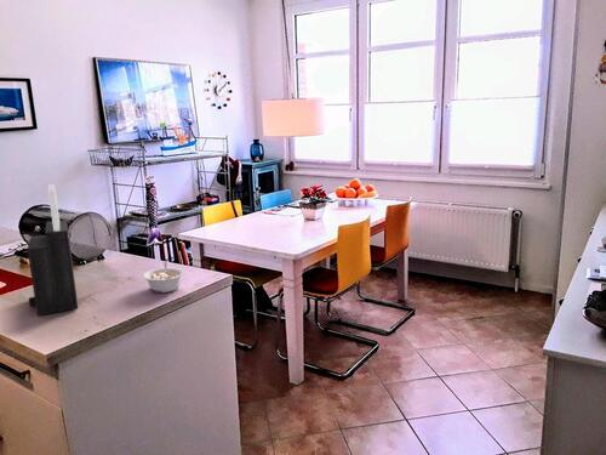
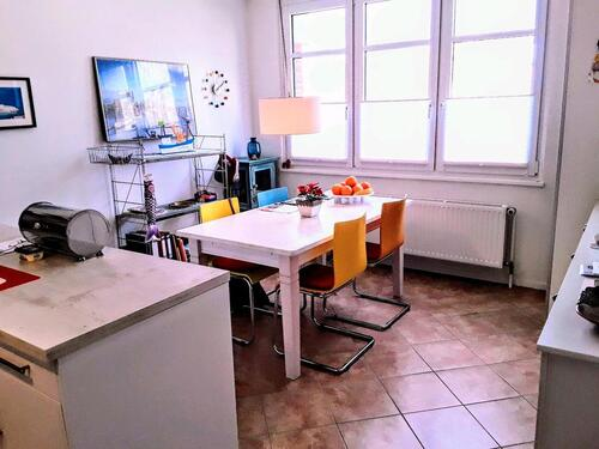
- legume (162, 278)
- knife block (45, 246)
